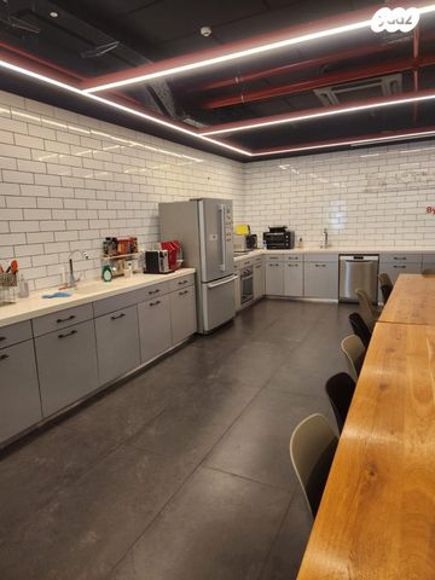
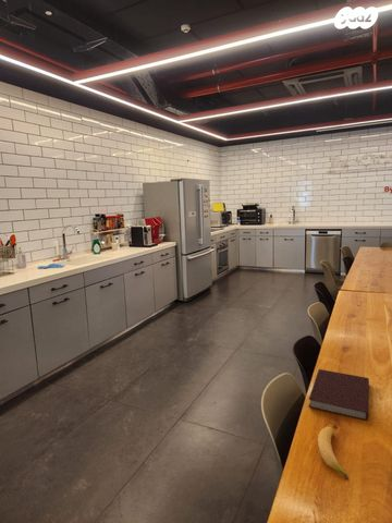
+ banana (331, 447)
+ notebook (340, 391)
